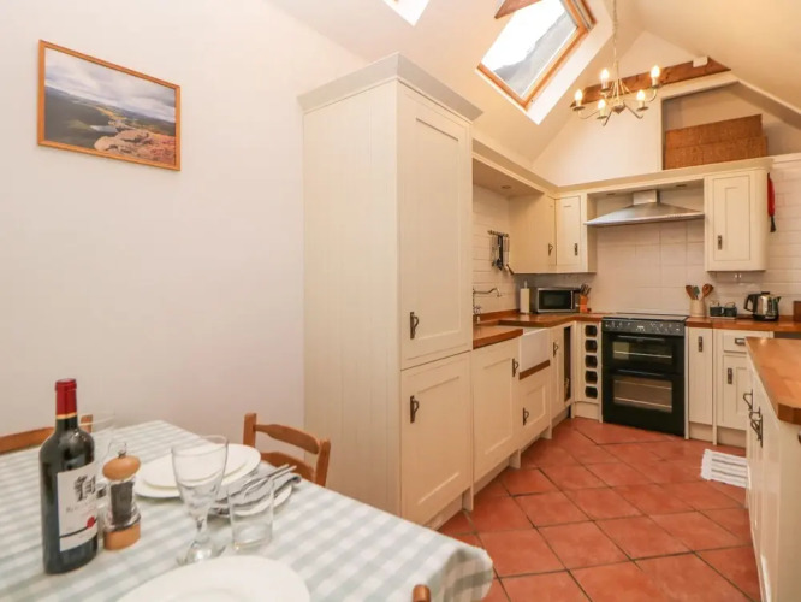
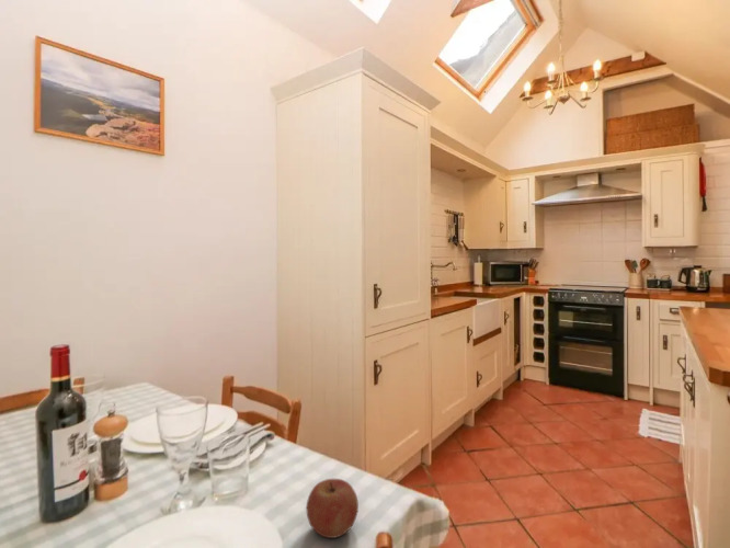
+ apple (332, 505)
